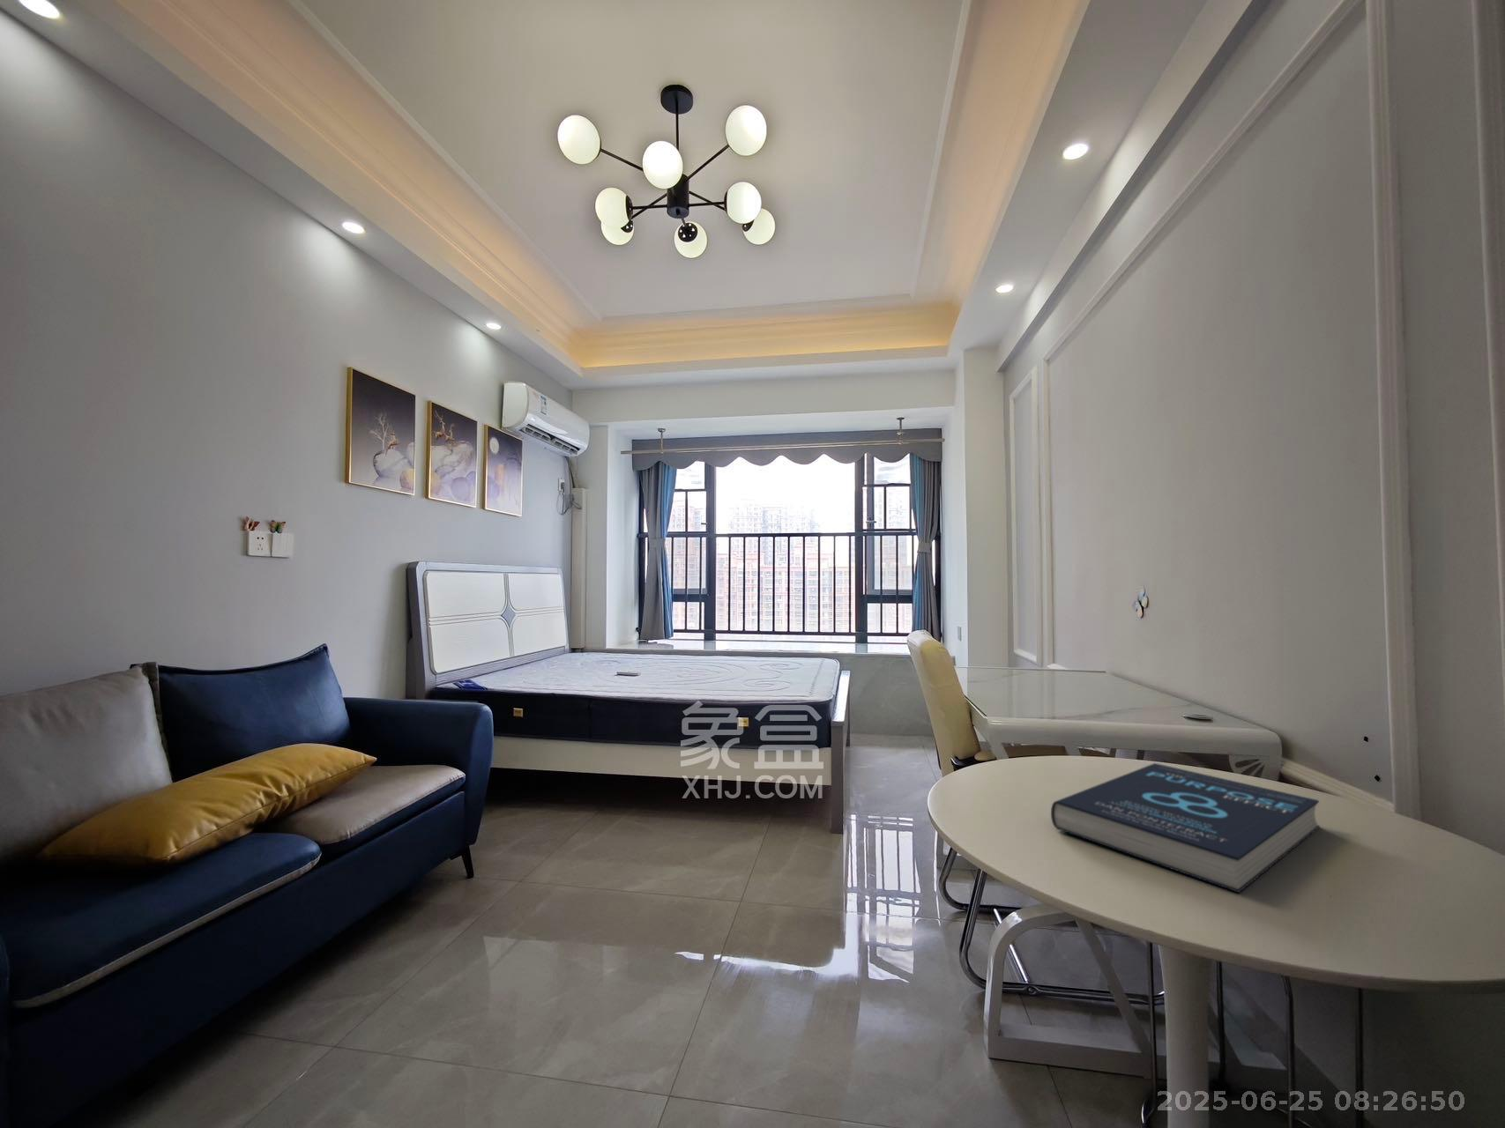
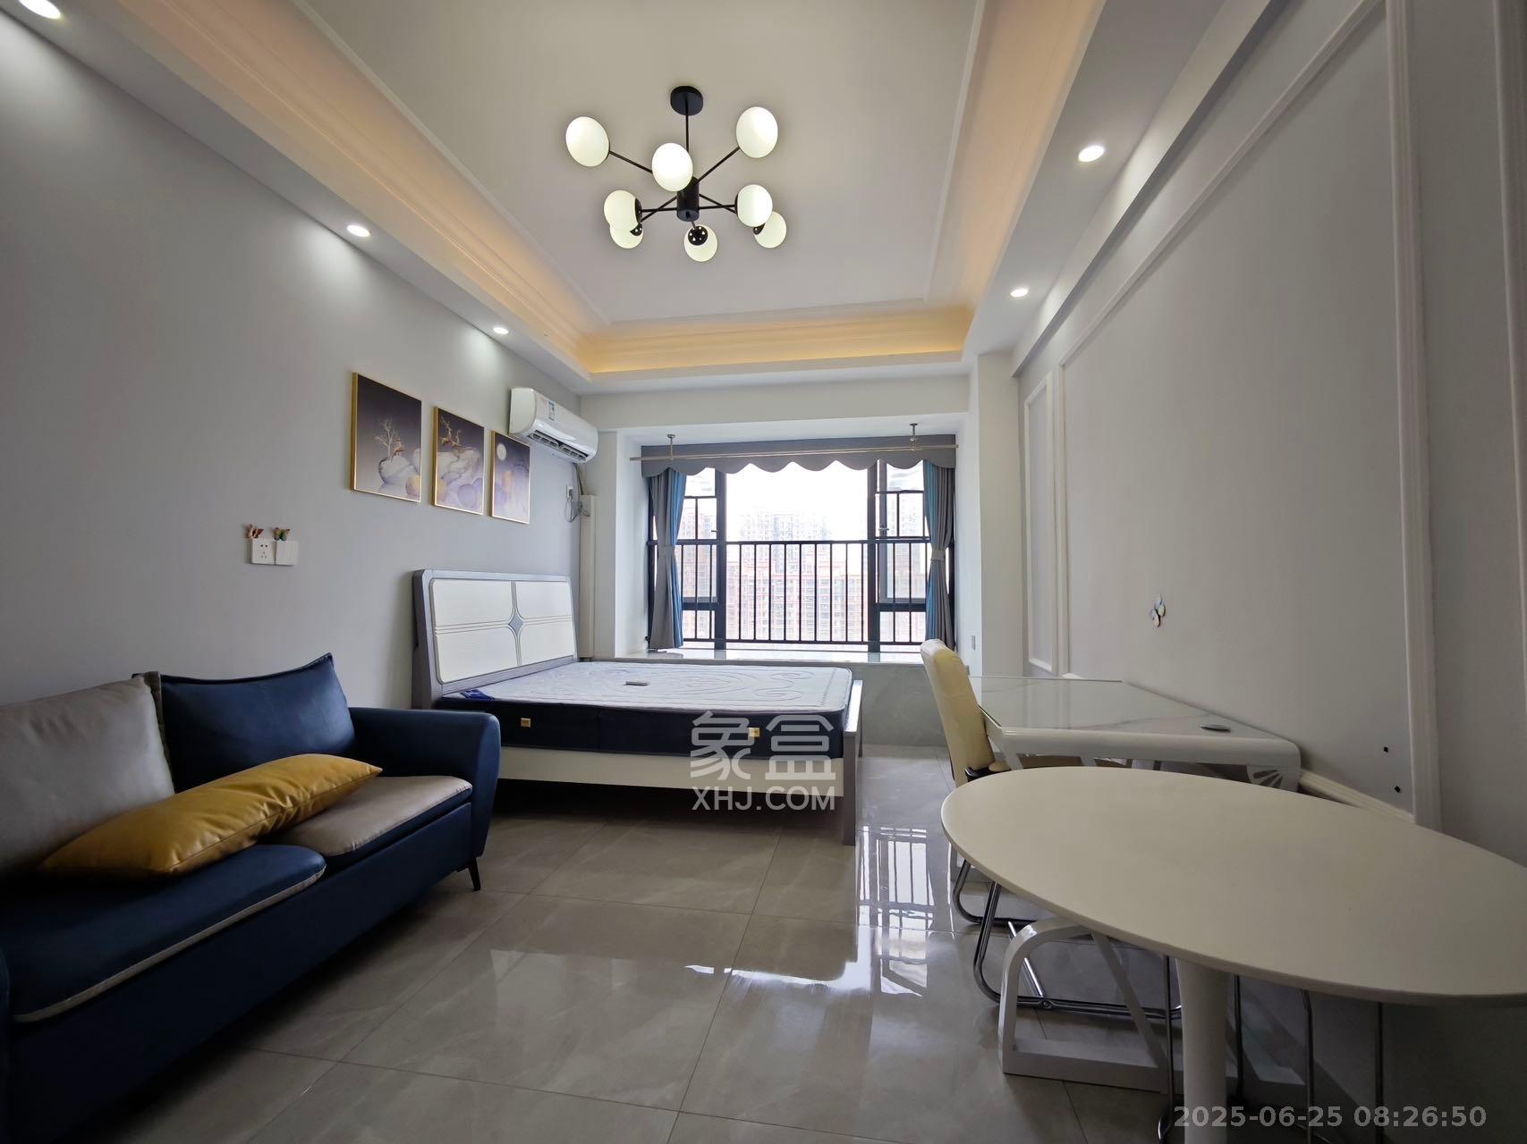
- book (1185, 813)
